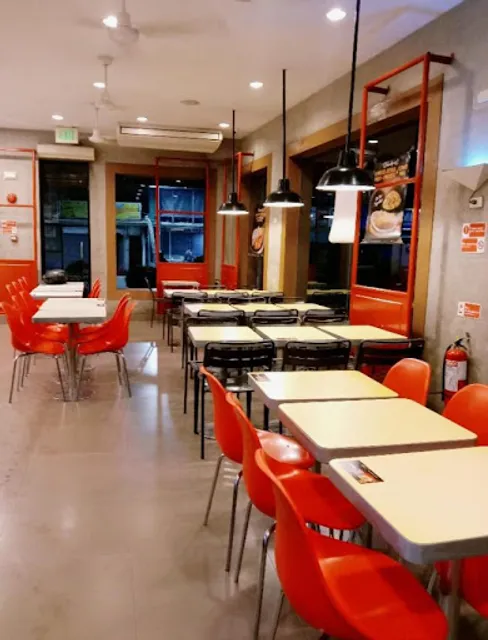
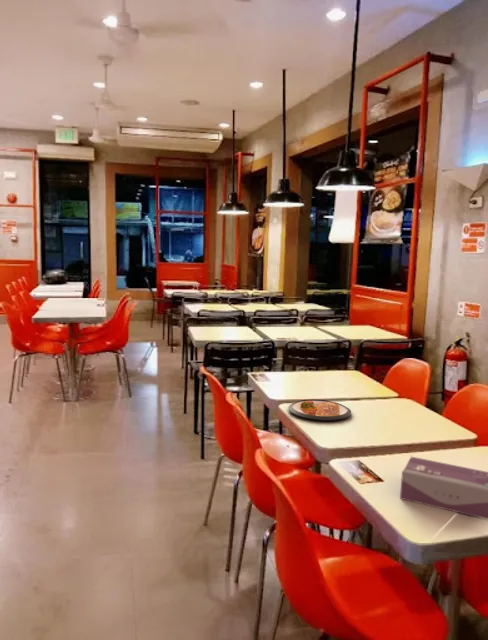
+ dish (319, 408)
+ tissue box (450, 485)
